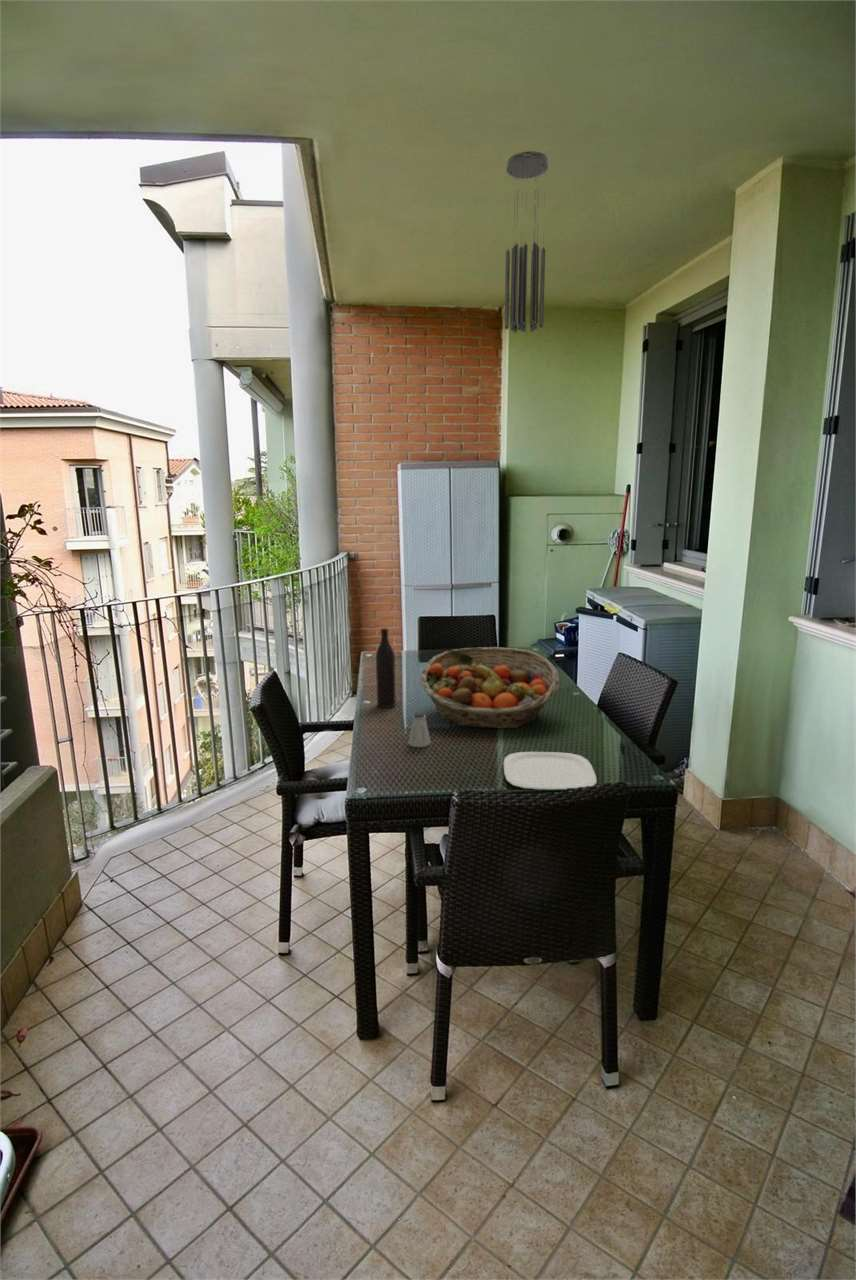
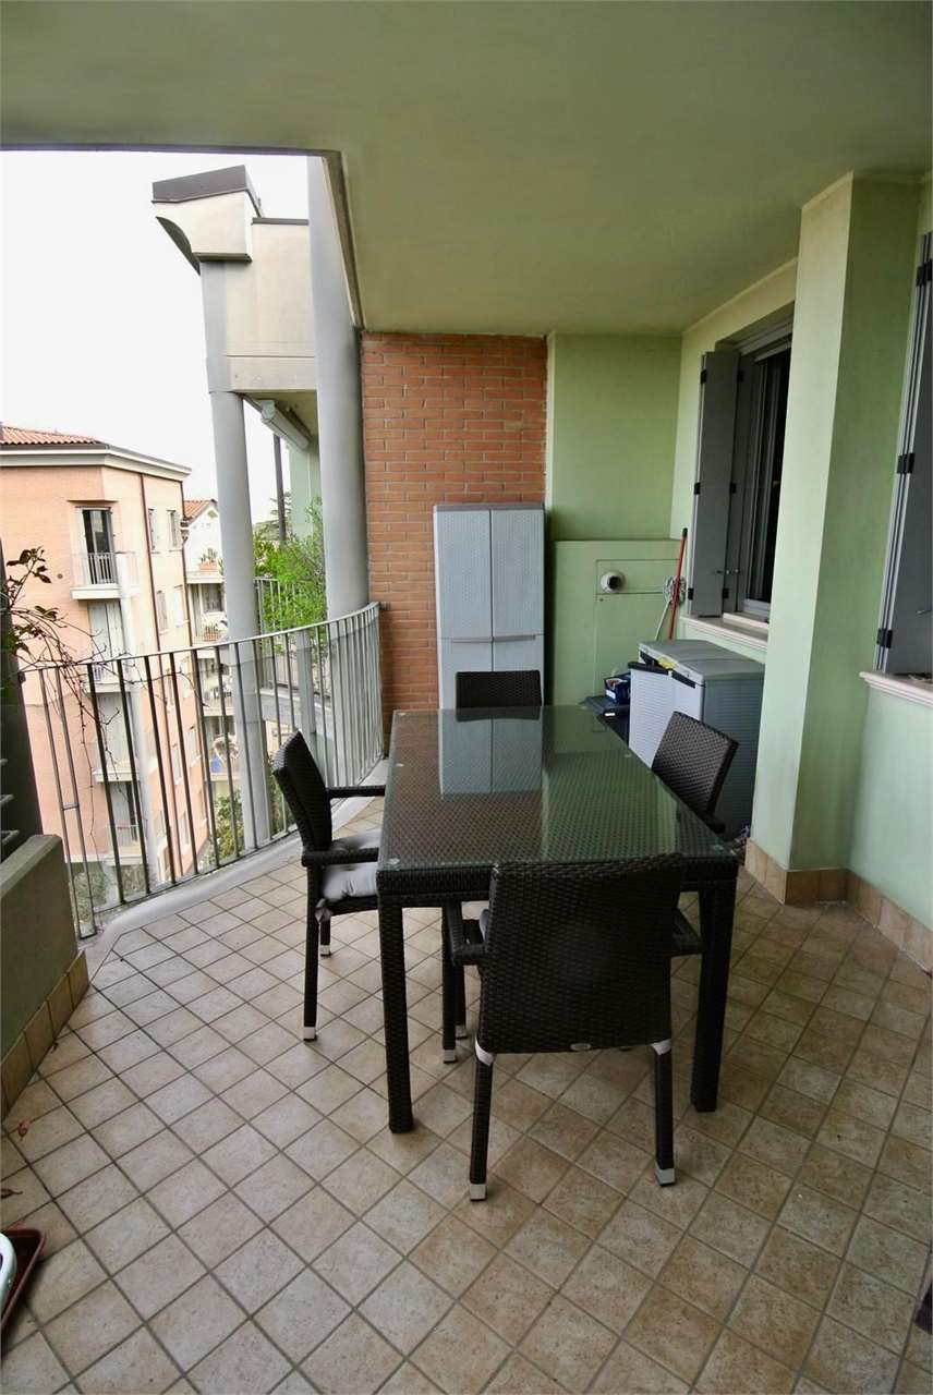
- wind chime (525, 247)
- plate (548, 771)
- fruit basket (488, 686)
- saltshaker (419, 728)
- wine bottle (385, 667)
